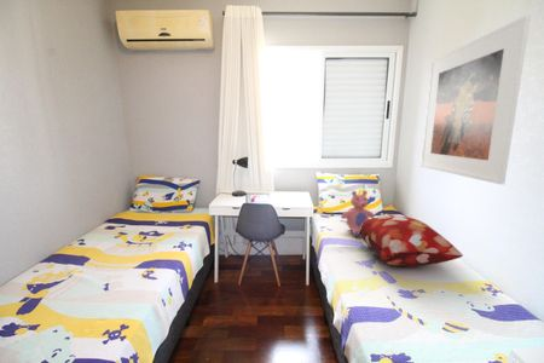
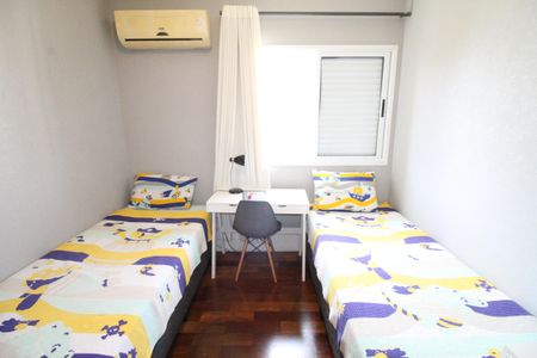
- decorative pillow (405, 240)
- teddy bear (360, 212)
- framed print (461, 110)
